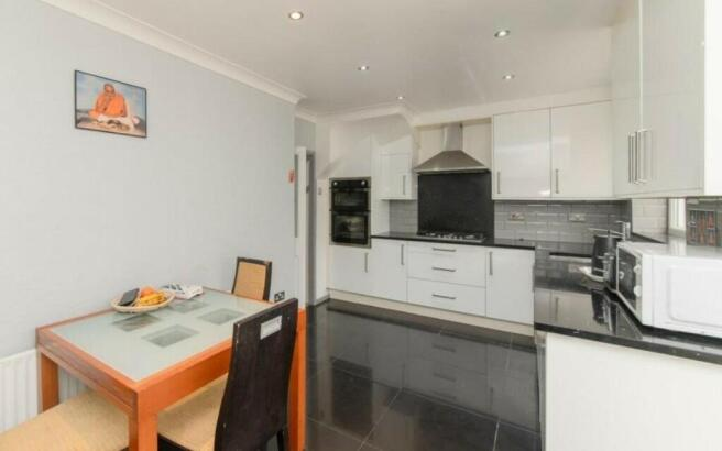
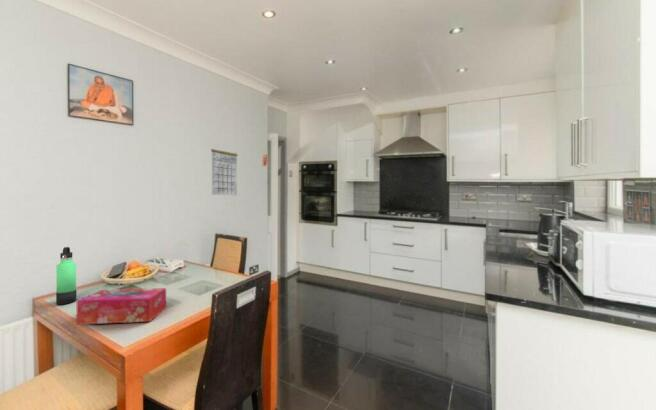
+ thermos bottle (66, 274)
+ tissue box (124, 304)
+ calendar (224, 168)
